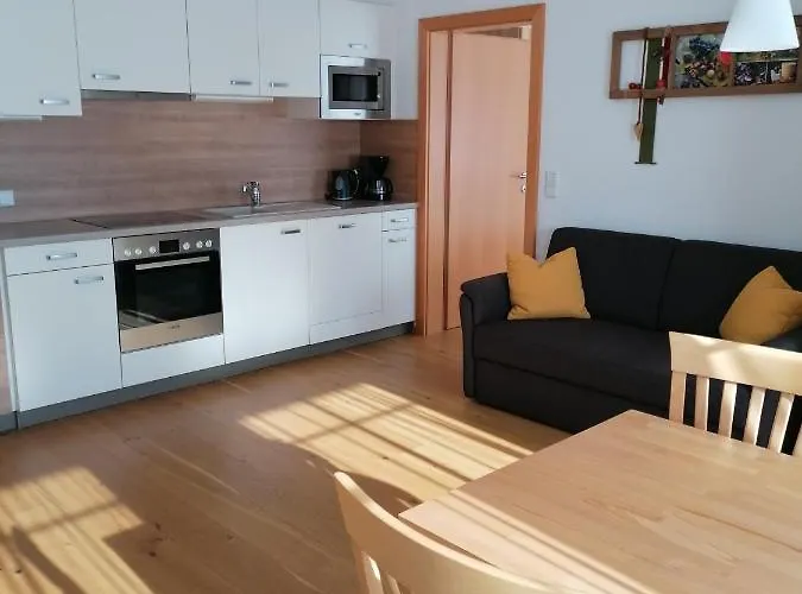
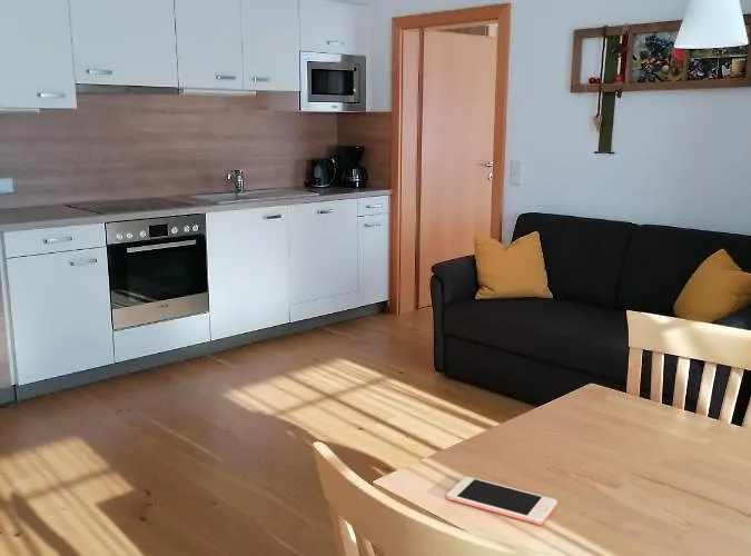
+ cell phone (501, 499)
